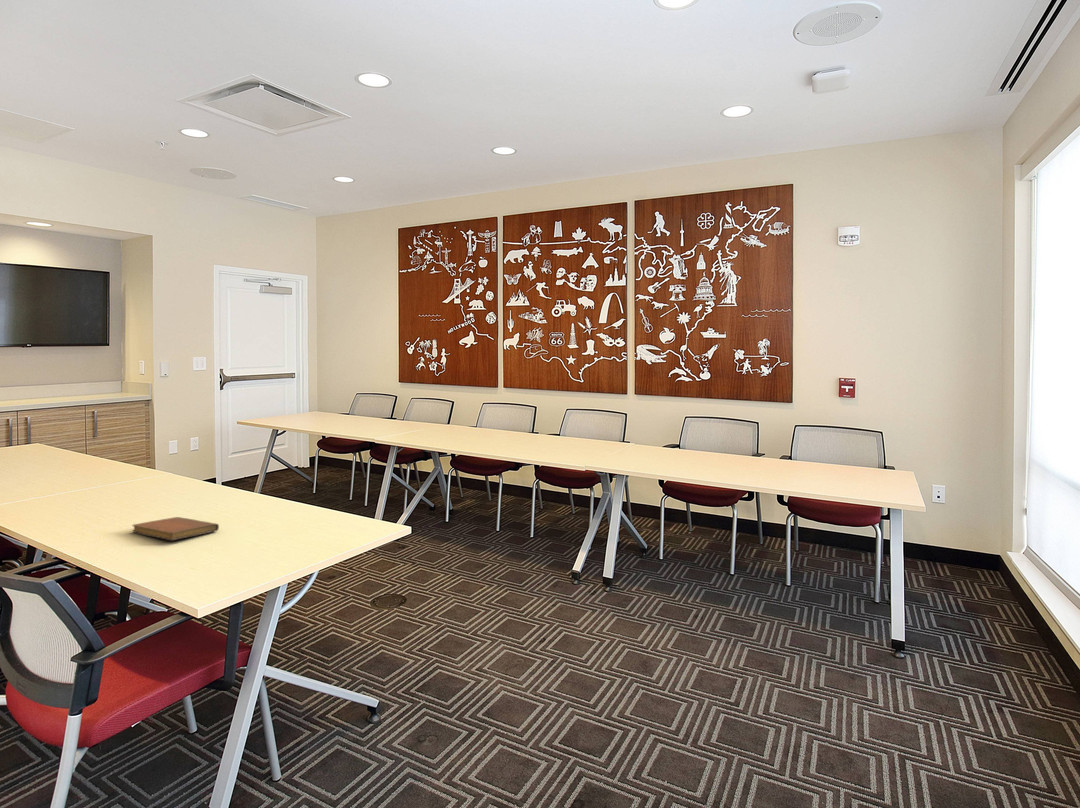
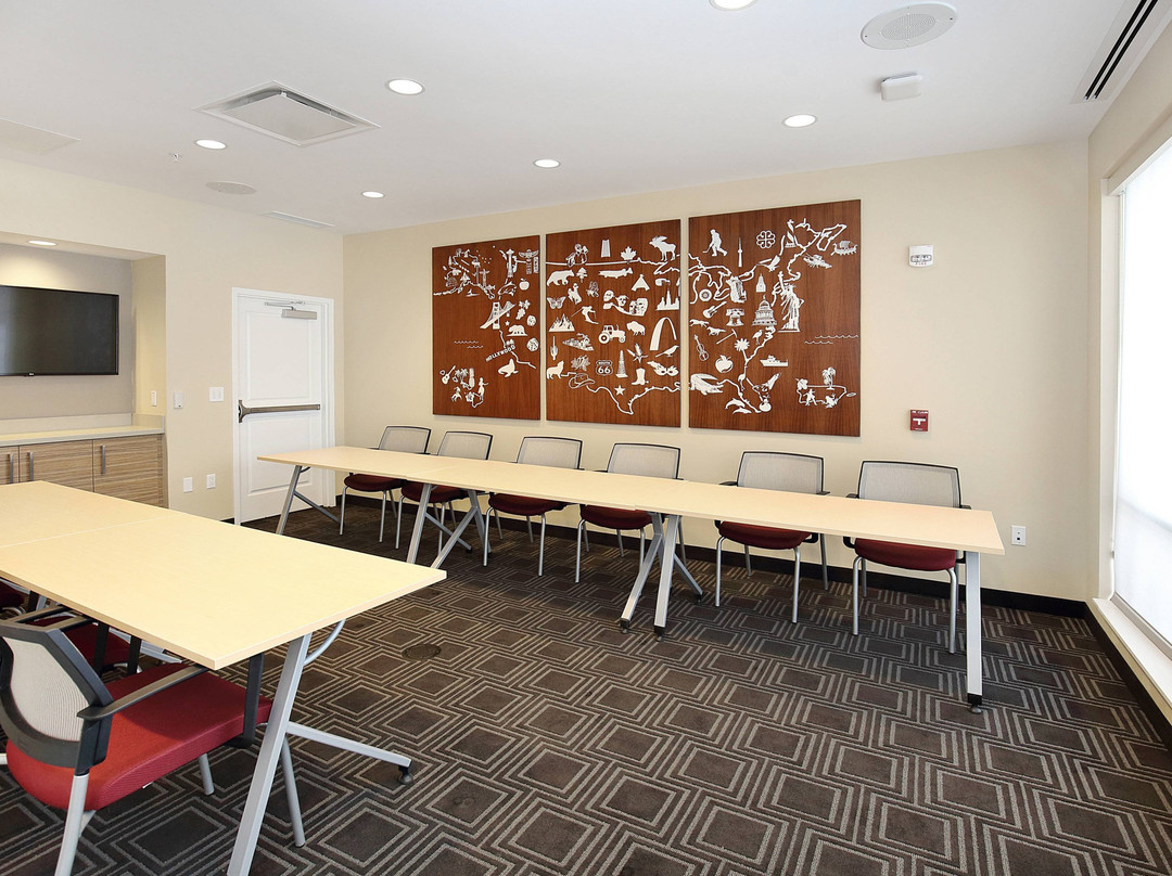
- notebook (175, 527)
